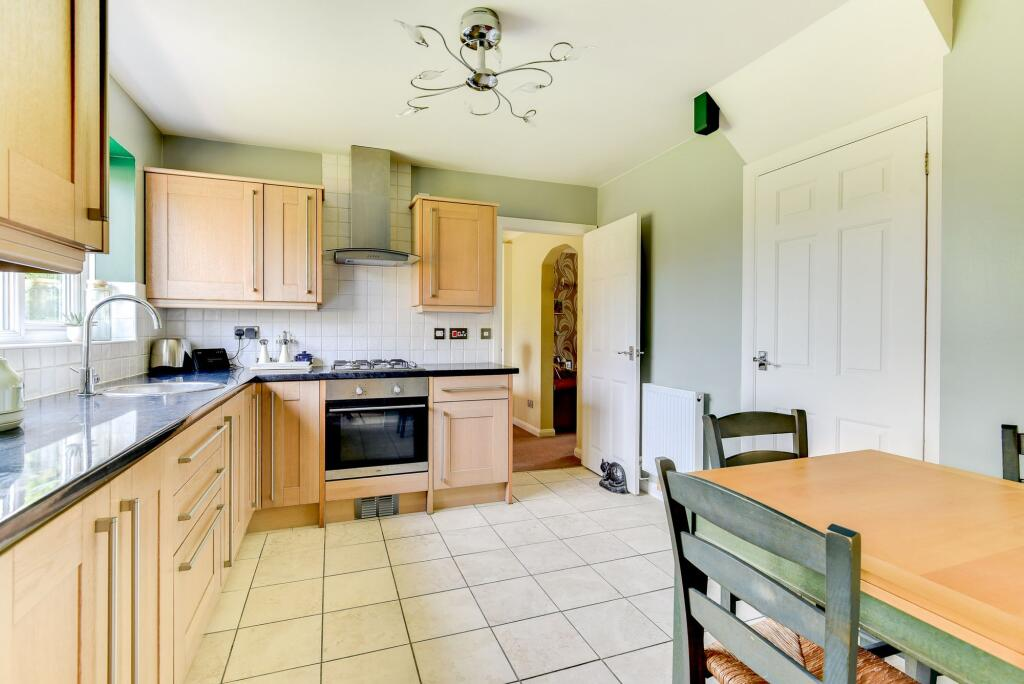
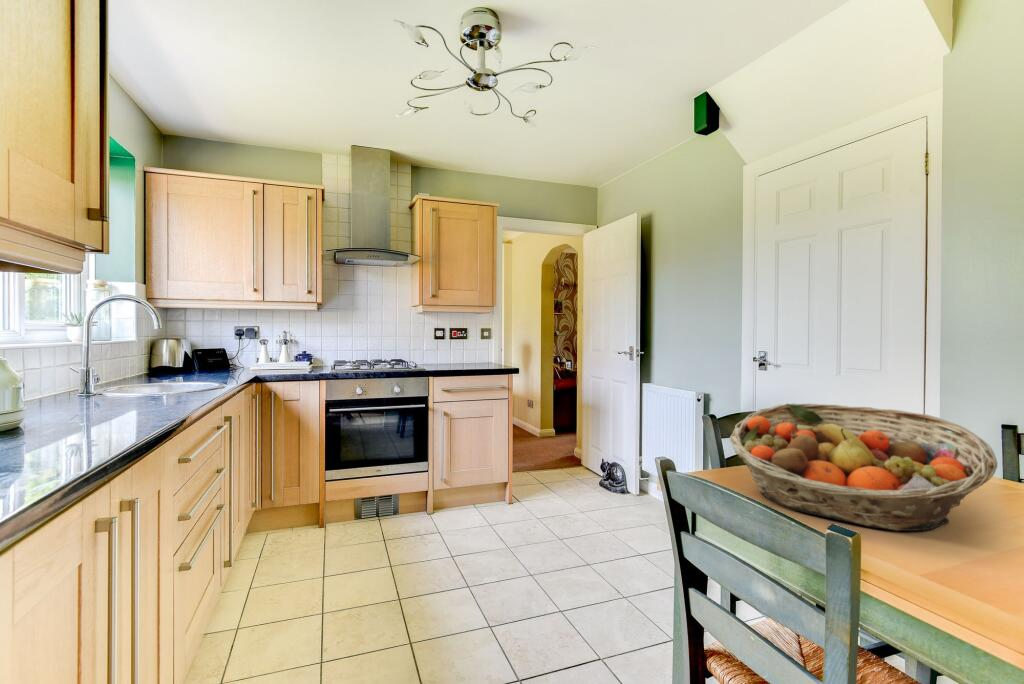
+ fruit basket (844, 457)
